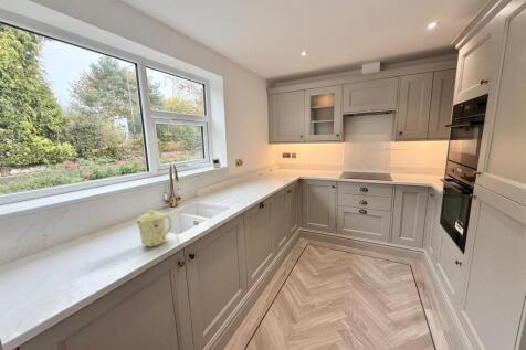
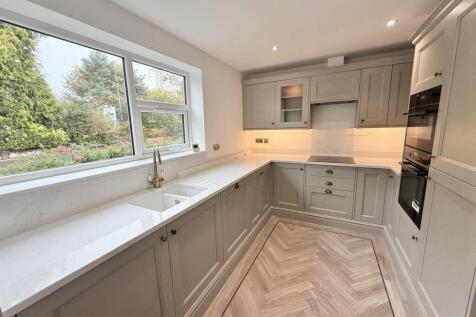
- mug (155, 226)
